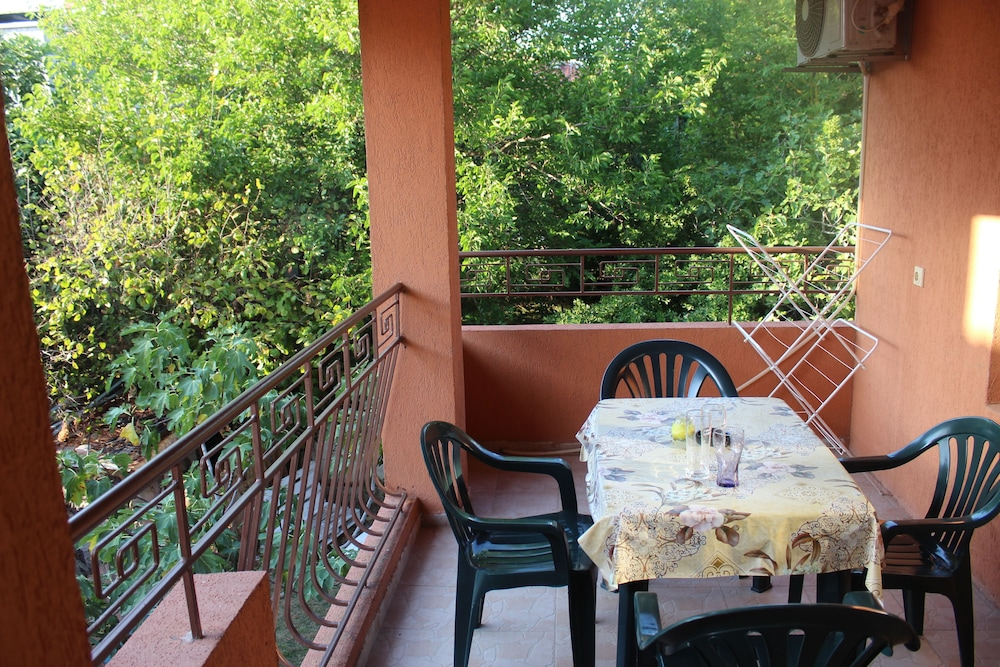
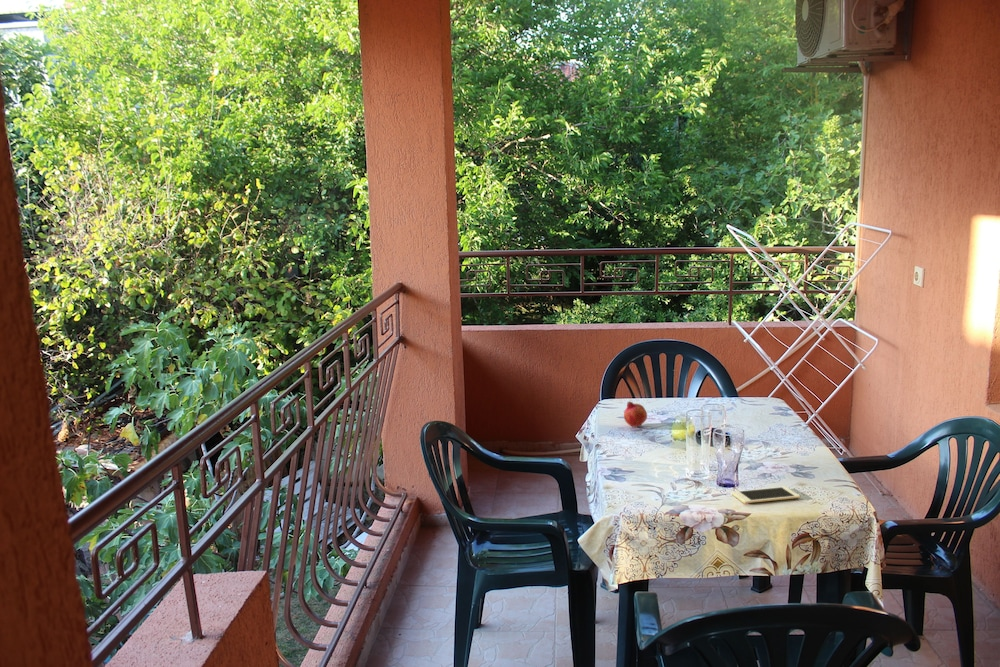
+ cell phone (765, 494)
+ fruit (635, 413)
